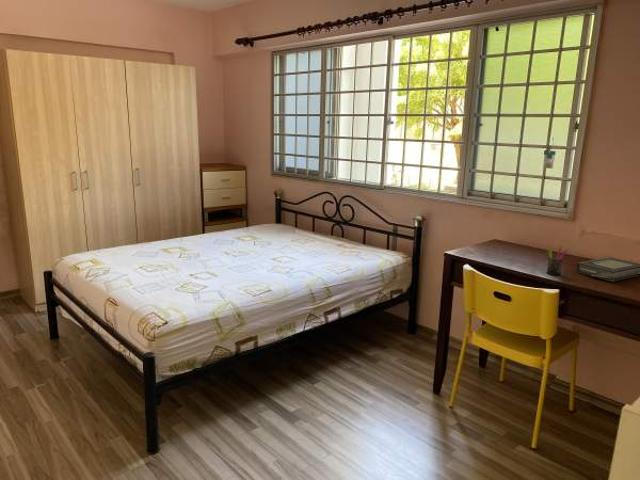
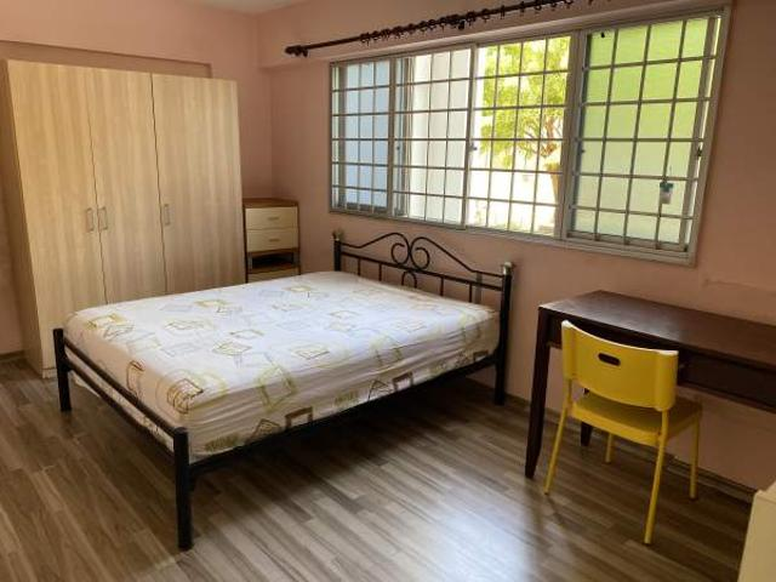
- book (612, 269)
- pen holder (554, 260)
